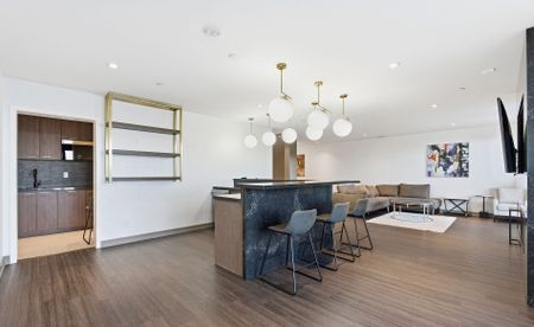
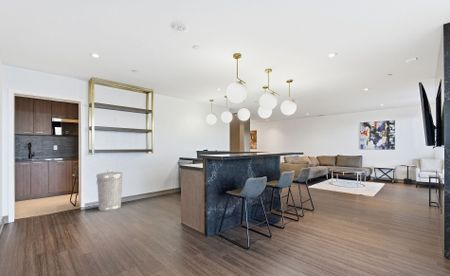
+ trash can (110, 189)
